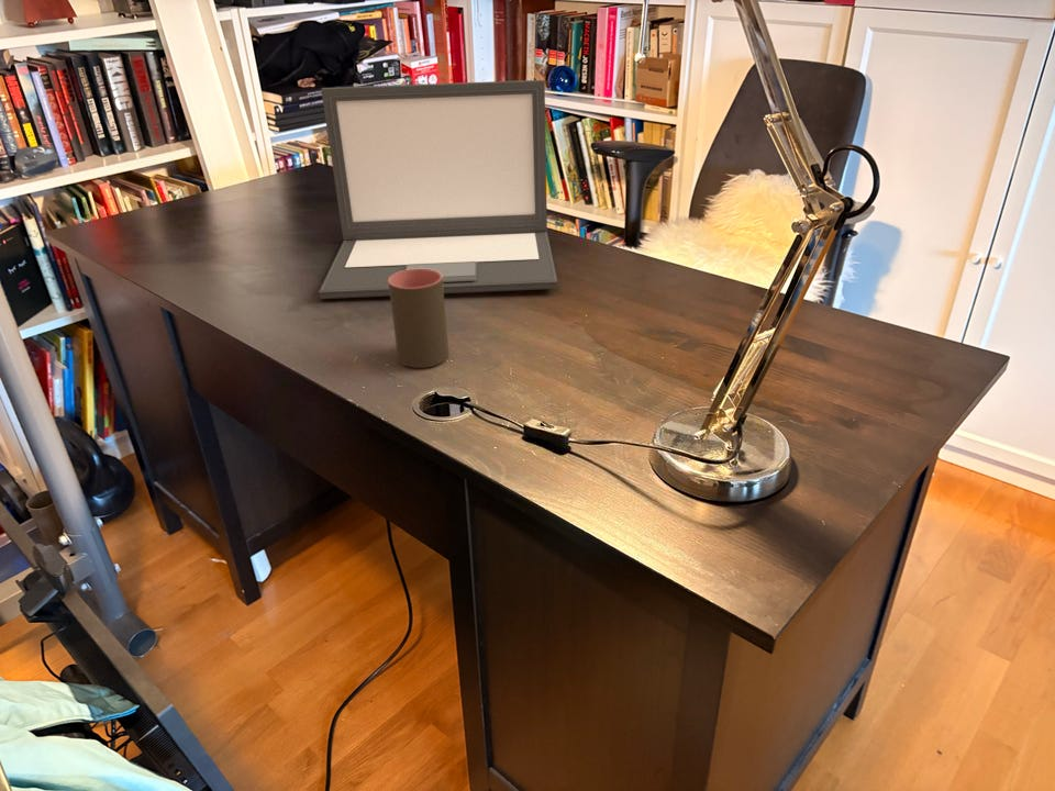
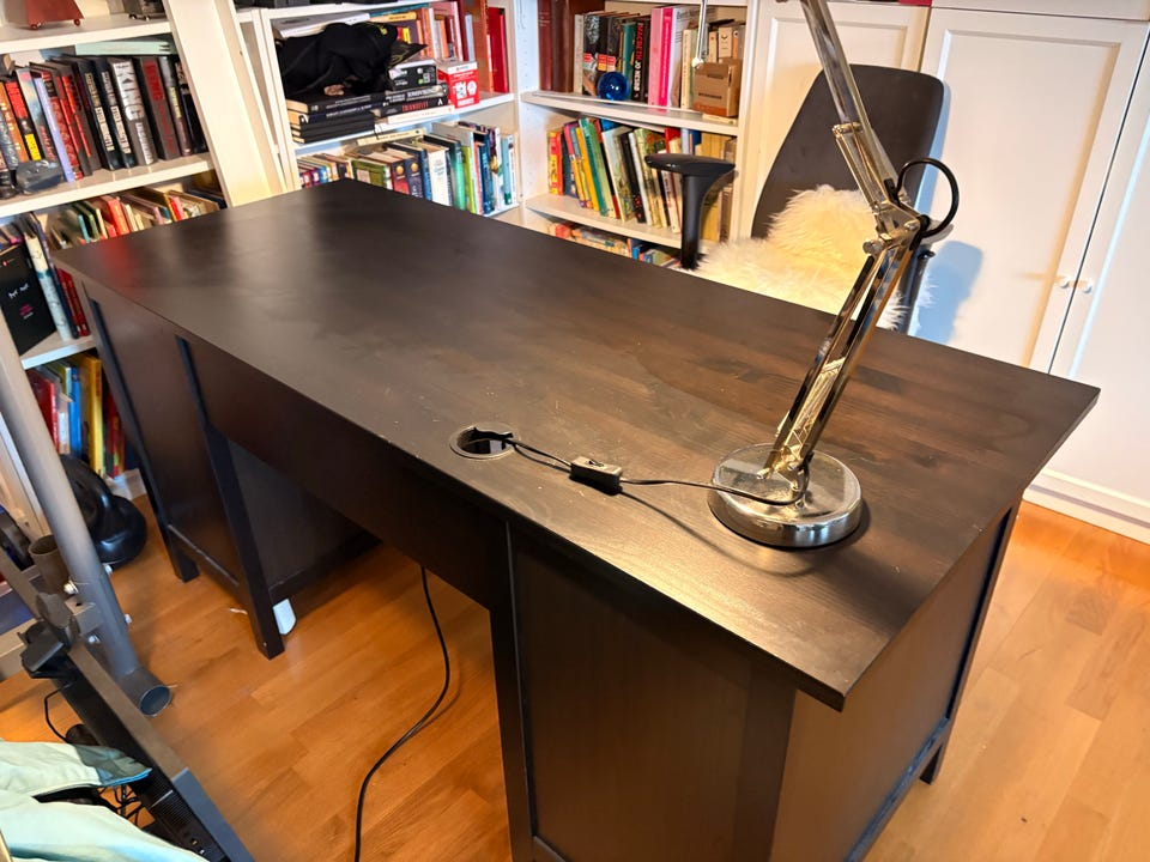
- cup (419, 317)
- laptop (436, 185)
